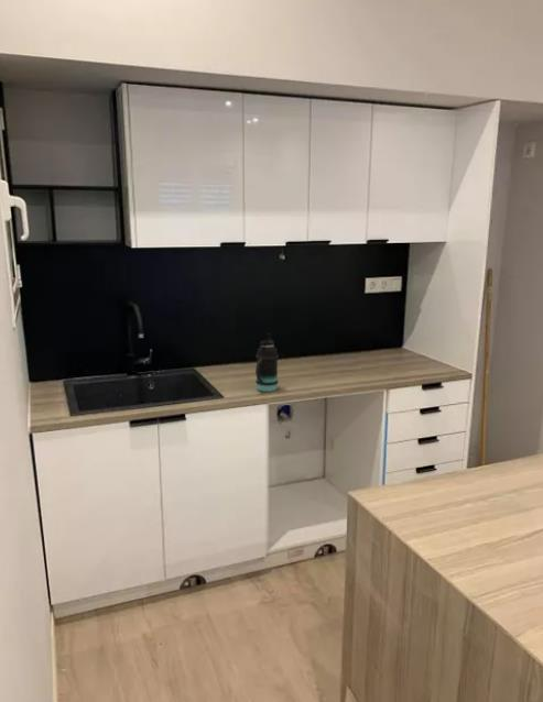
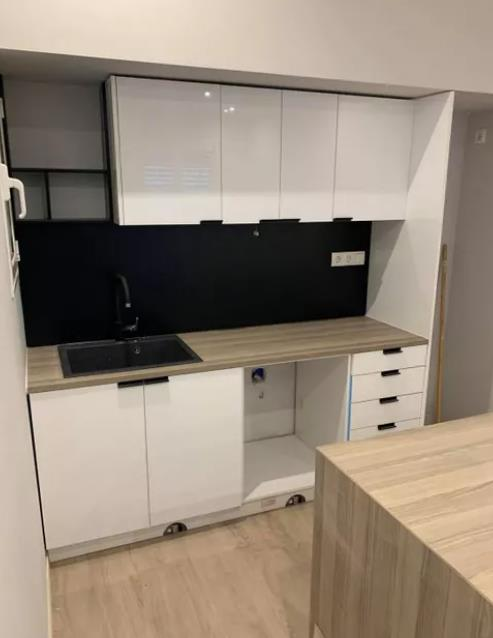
- bottle (264, 362)
